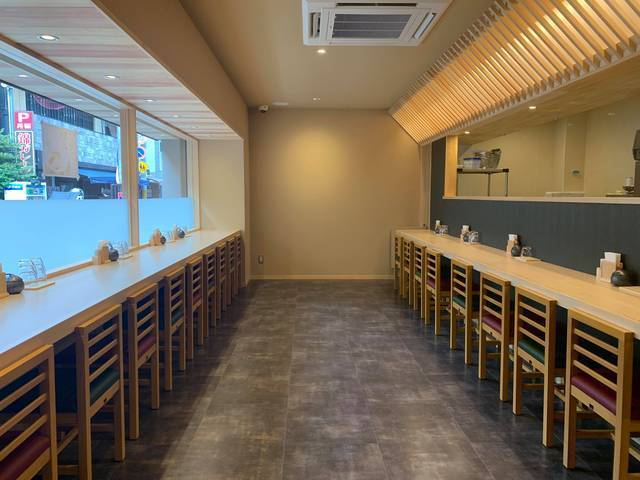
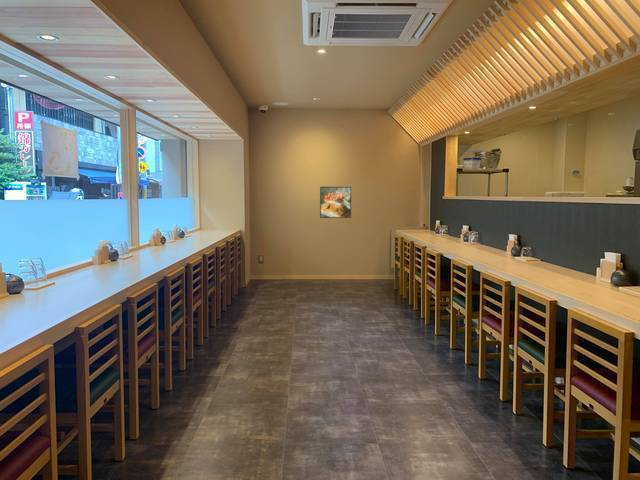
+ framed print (335, 202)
